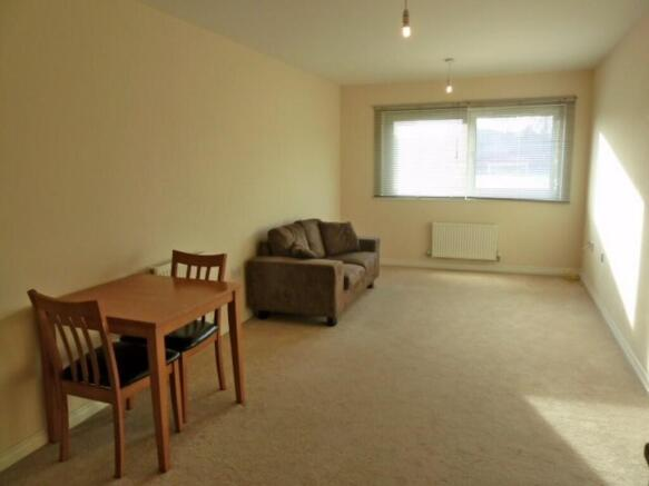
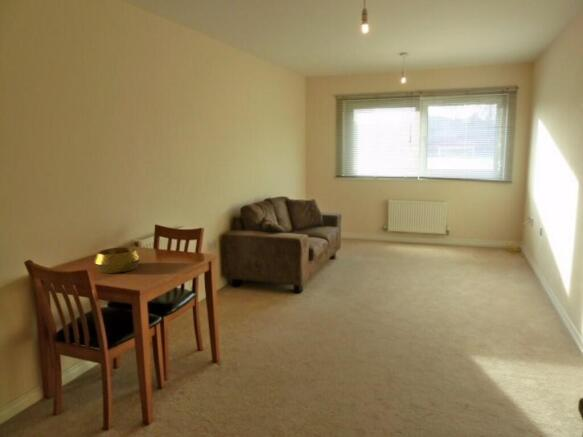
+ decorative bowl (117, 259)
